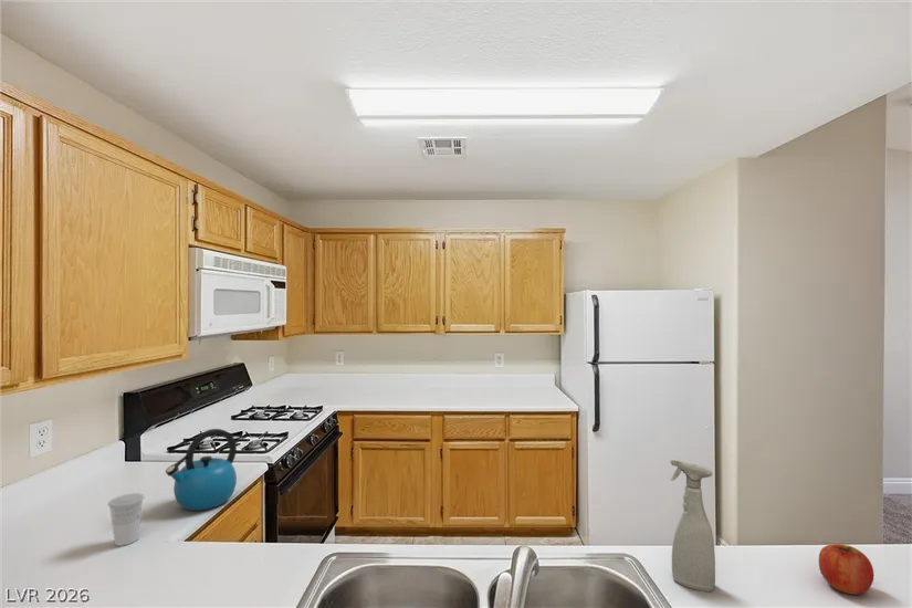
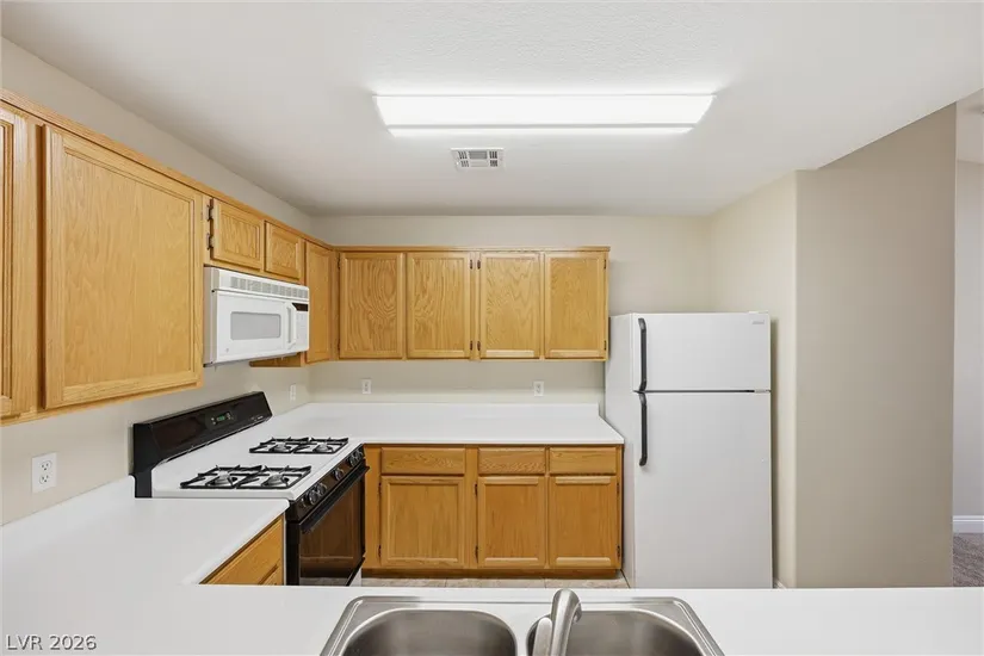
- cup (126, 520)
- kettle (202, 468)
- spray bottle (693, 522)
- fruit (845, 565)
